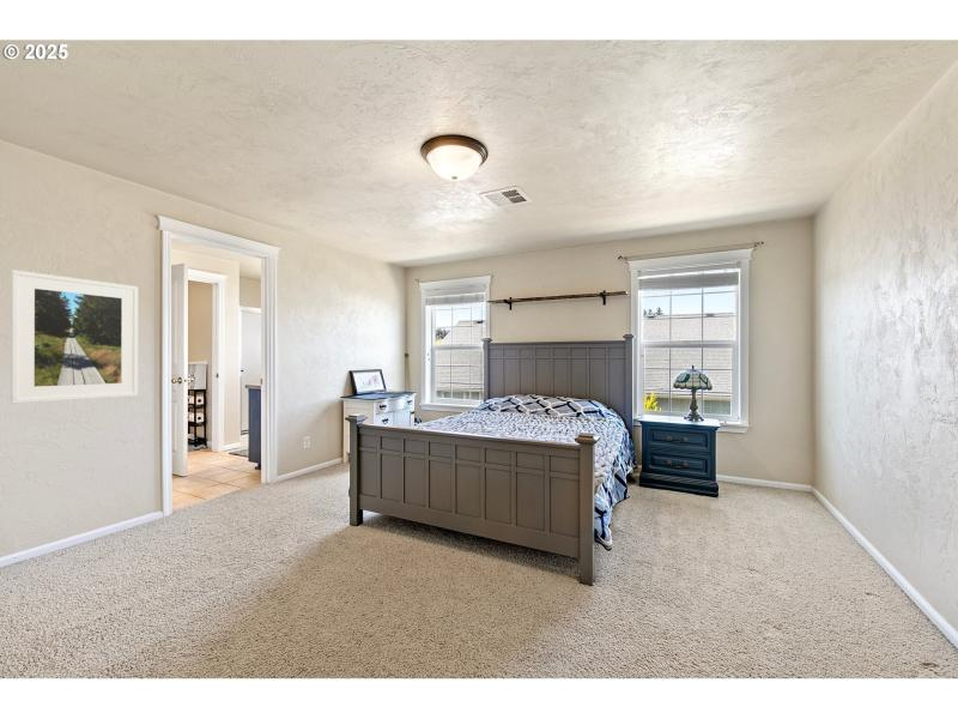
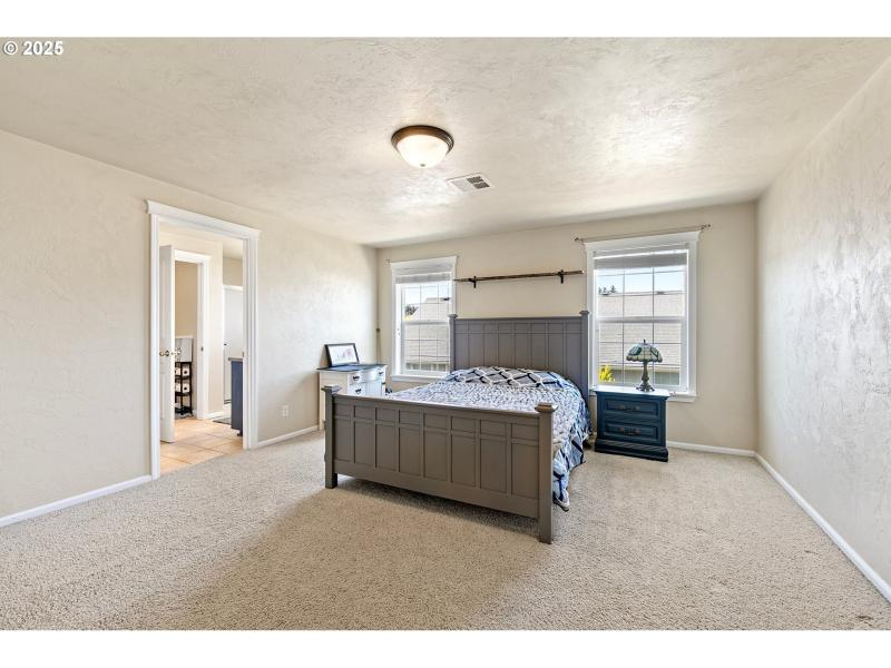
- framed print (80, 339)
